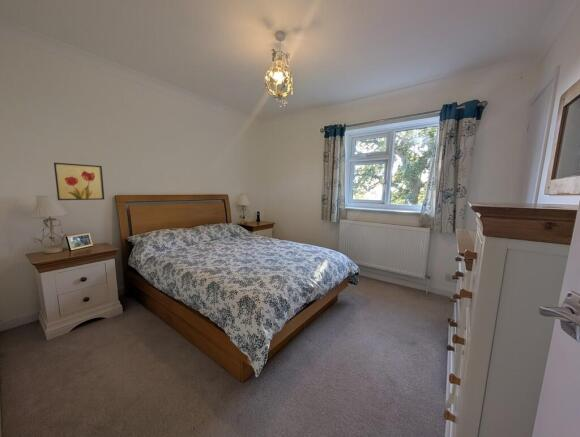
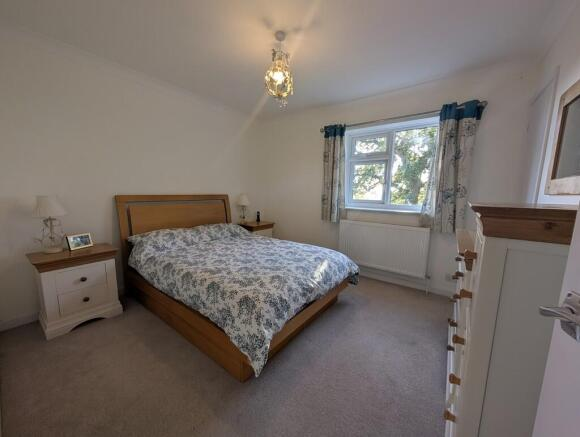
- wall art (80, 182)
